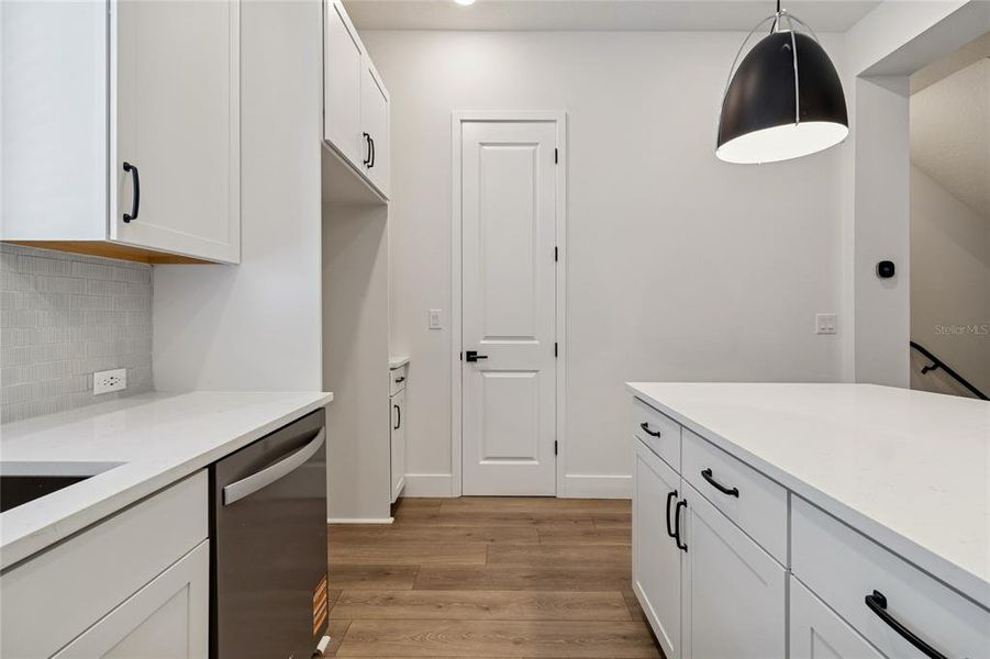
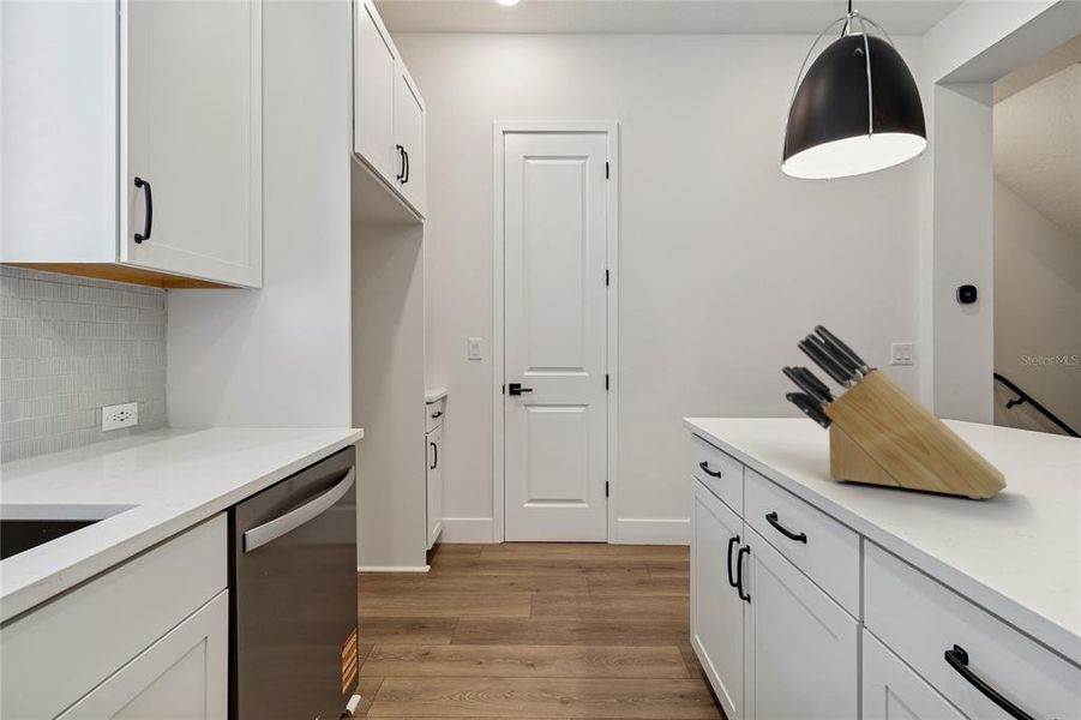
+ knife block (883, 402)
